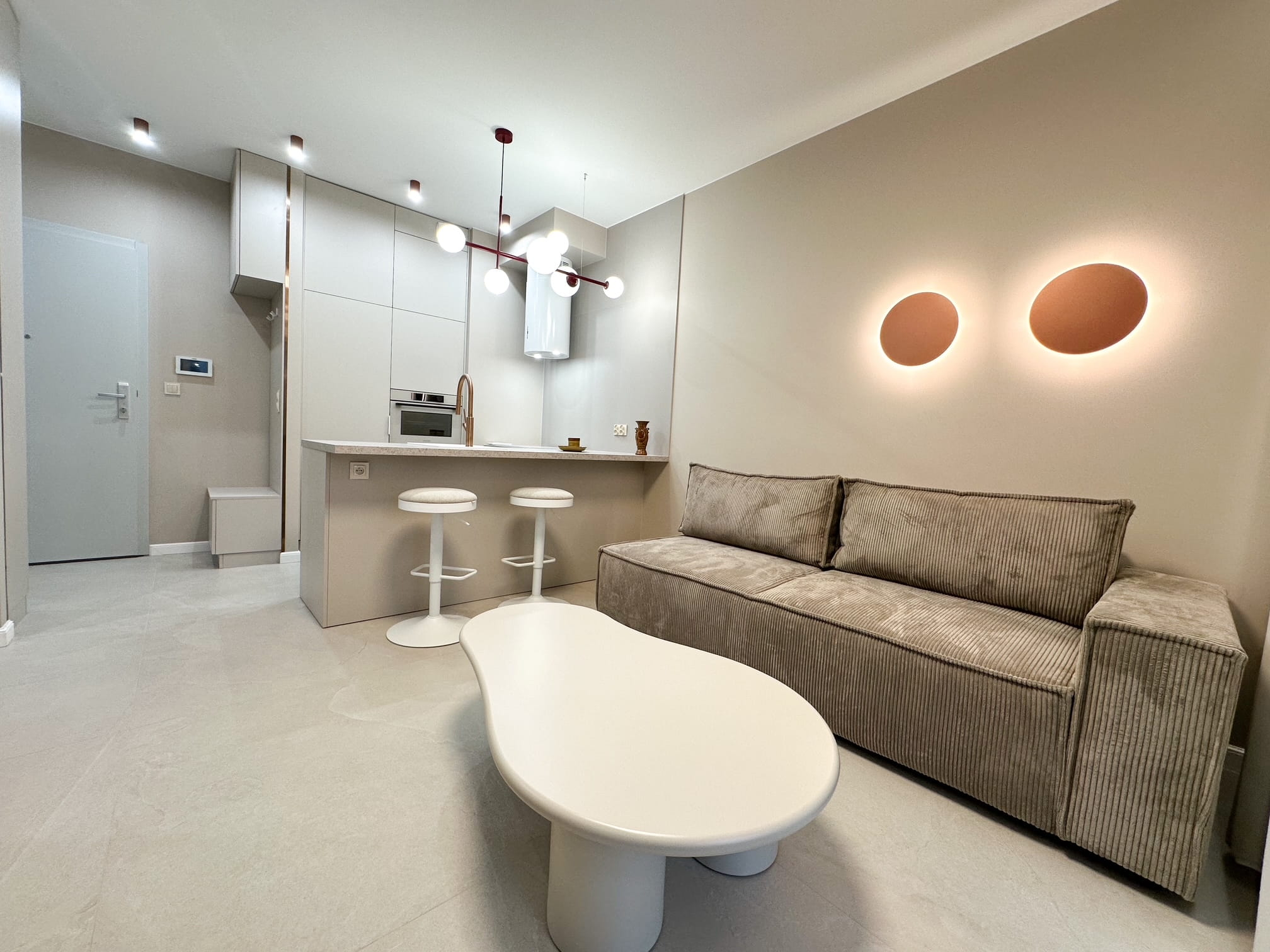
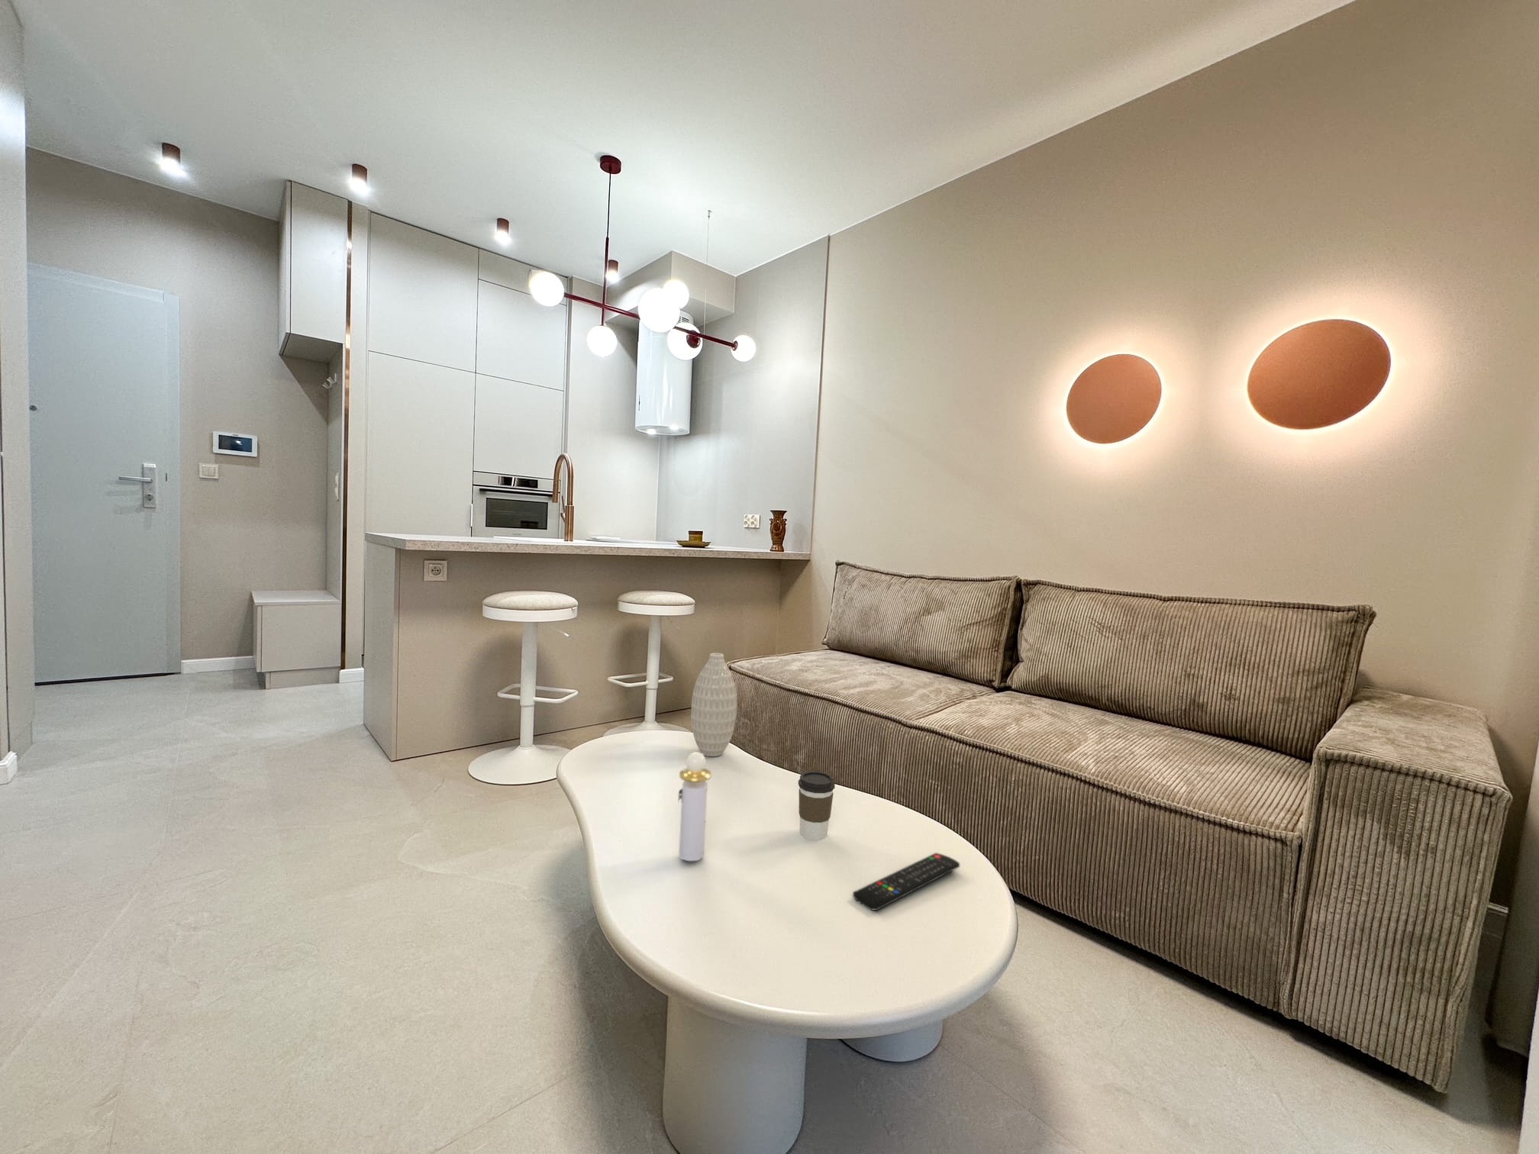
+ coffee cup (814, 805)
+ vase (714, 704)
+ remote control (909, 879)
+ perfume bottle (693, 805)
